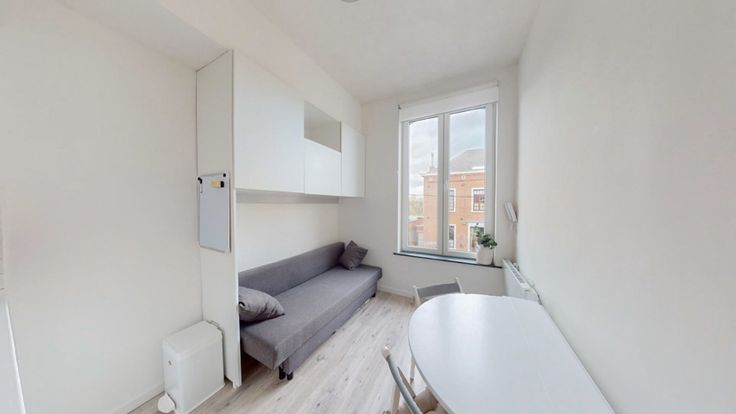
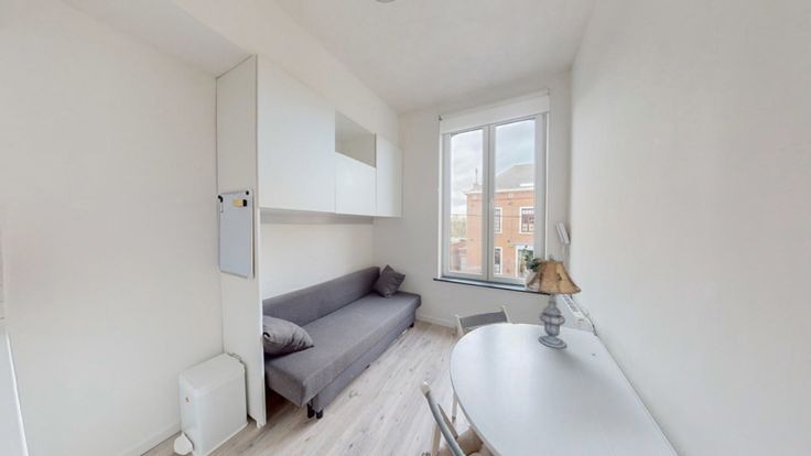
+ table lamp (551, 297)
